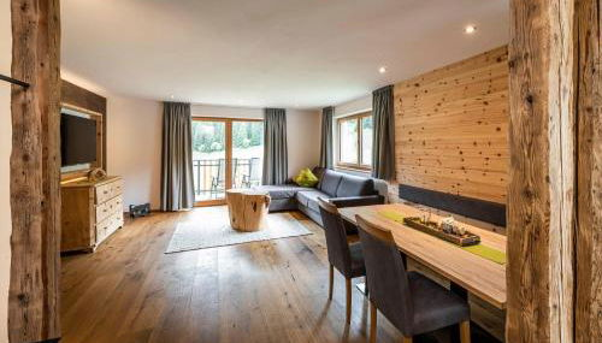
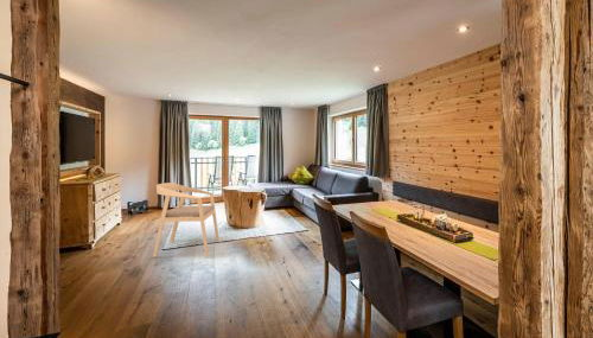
+ armchair (187, 216)
